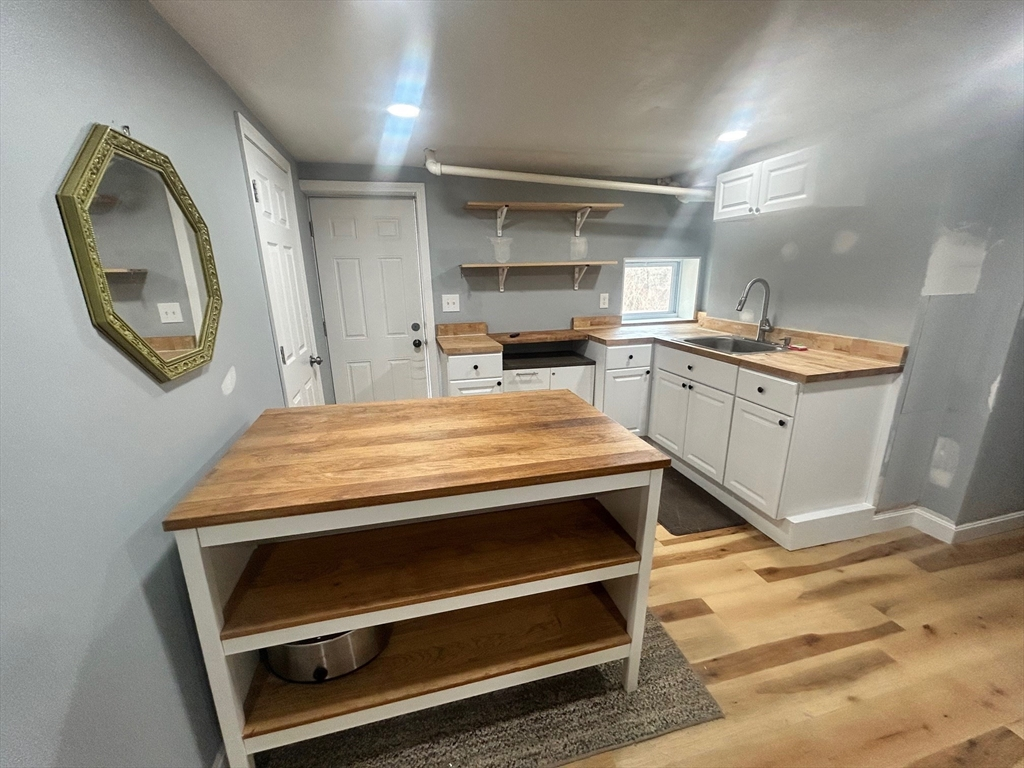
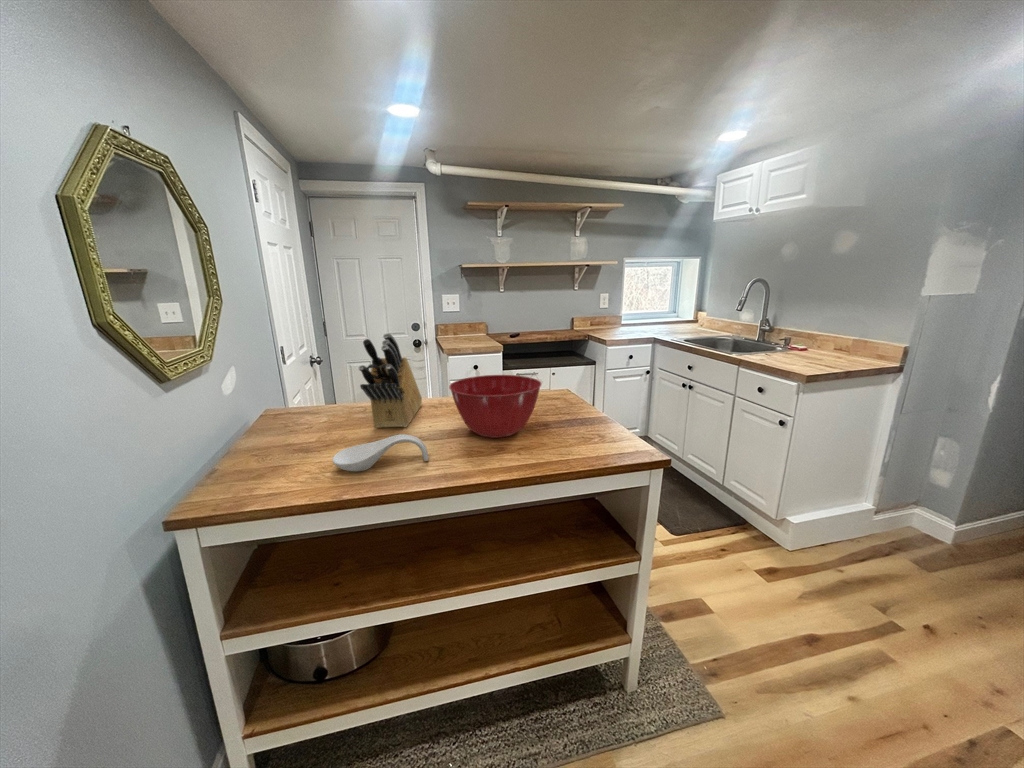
+ knife block (392, 376)
+ spoon rest (381, 451)
+ mixing bowl (495, 407)
